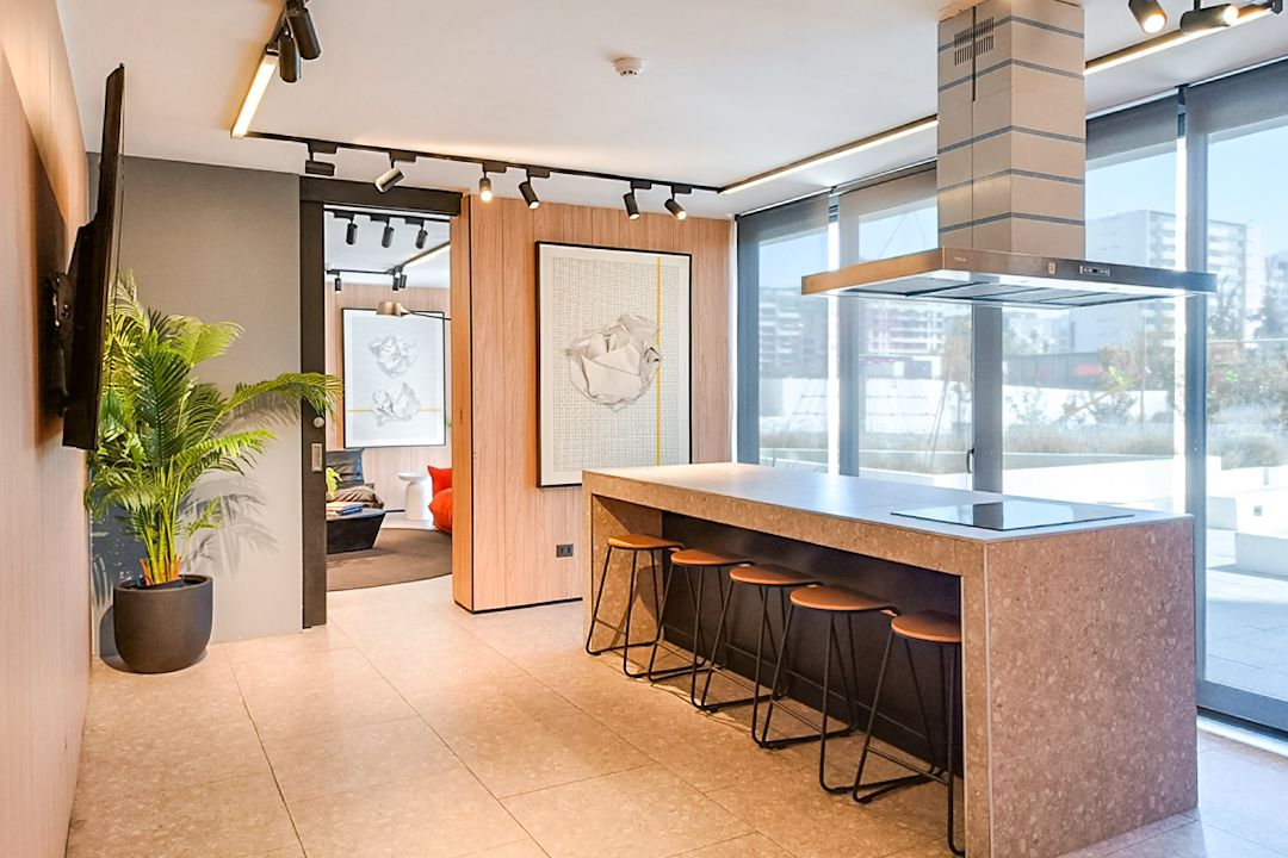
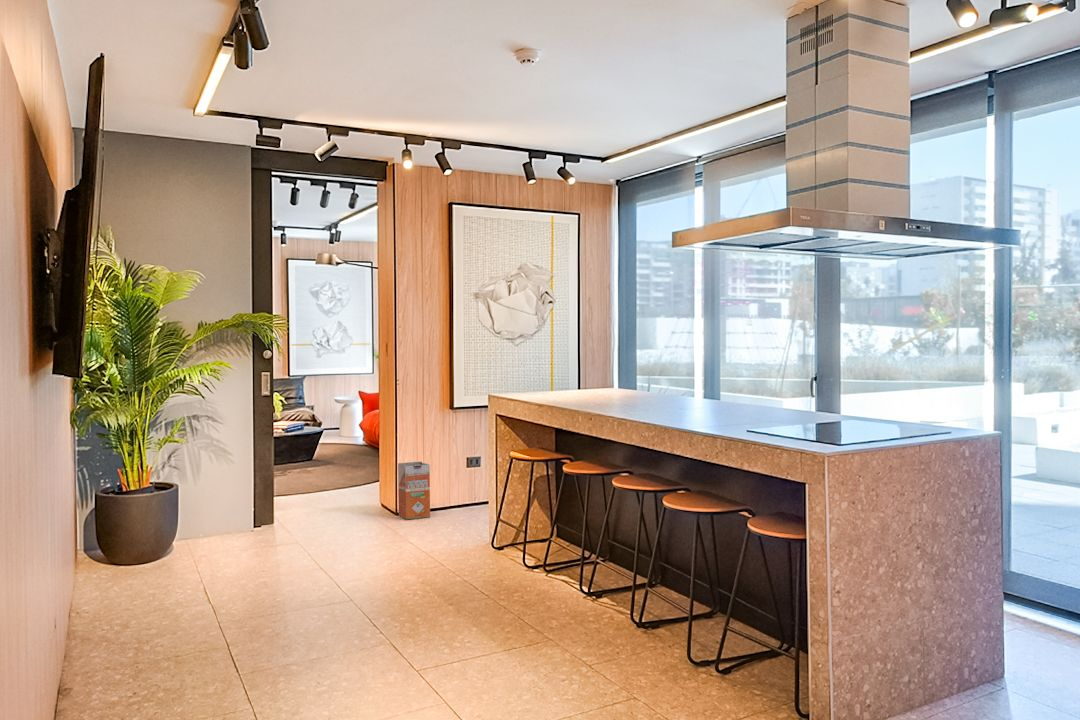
+ waste bin (414, 488)
